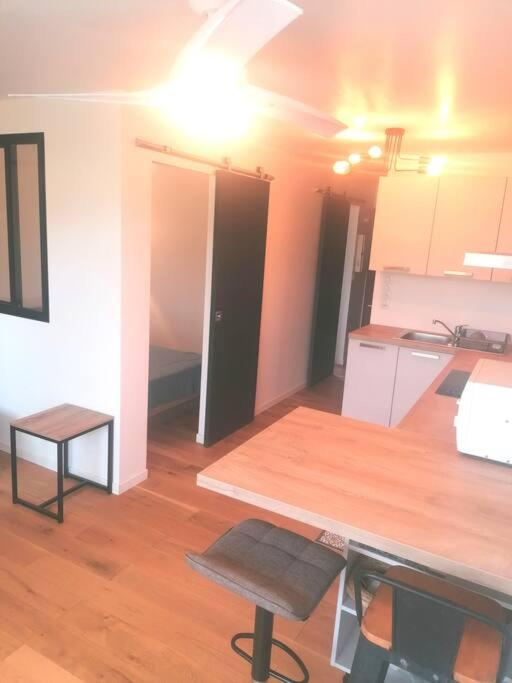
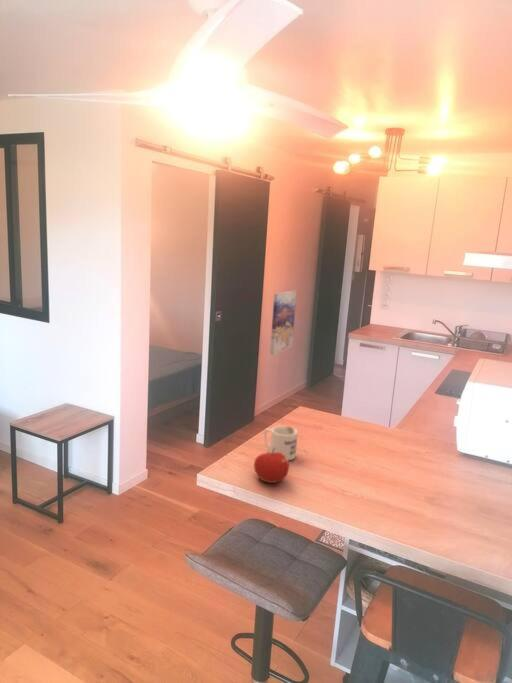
+ fruit (271, 464)
+ wall art (283, 321)
+ mug (279, 441)
